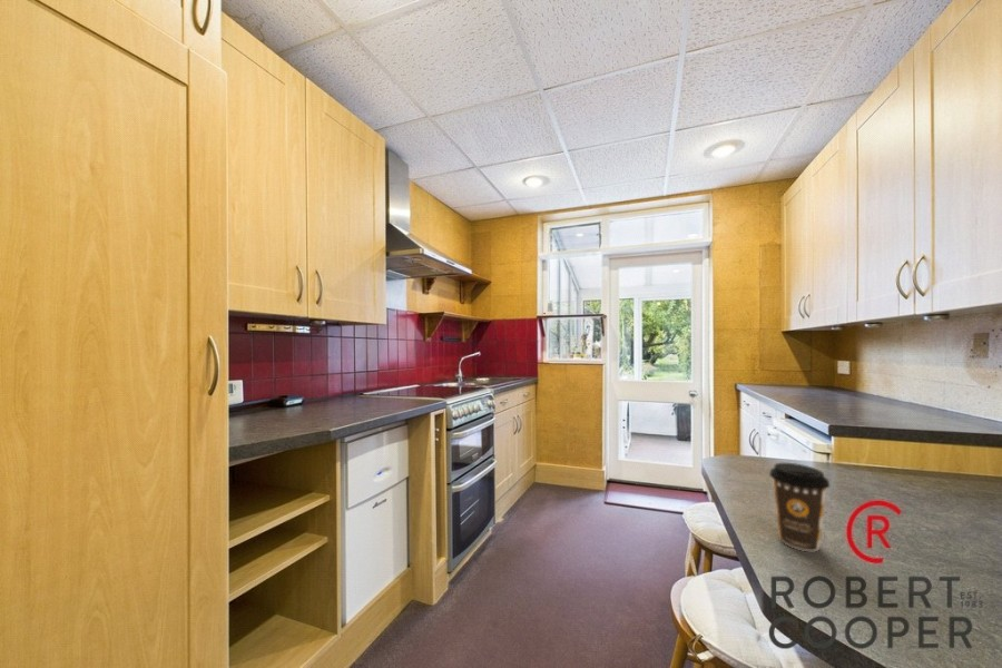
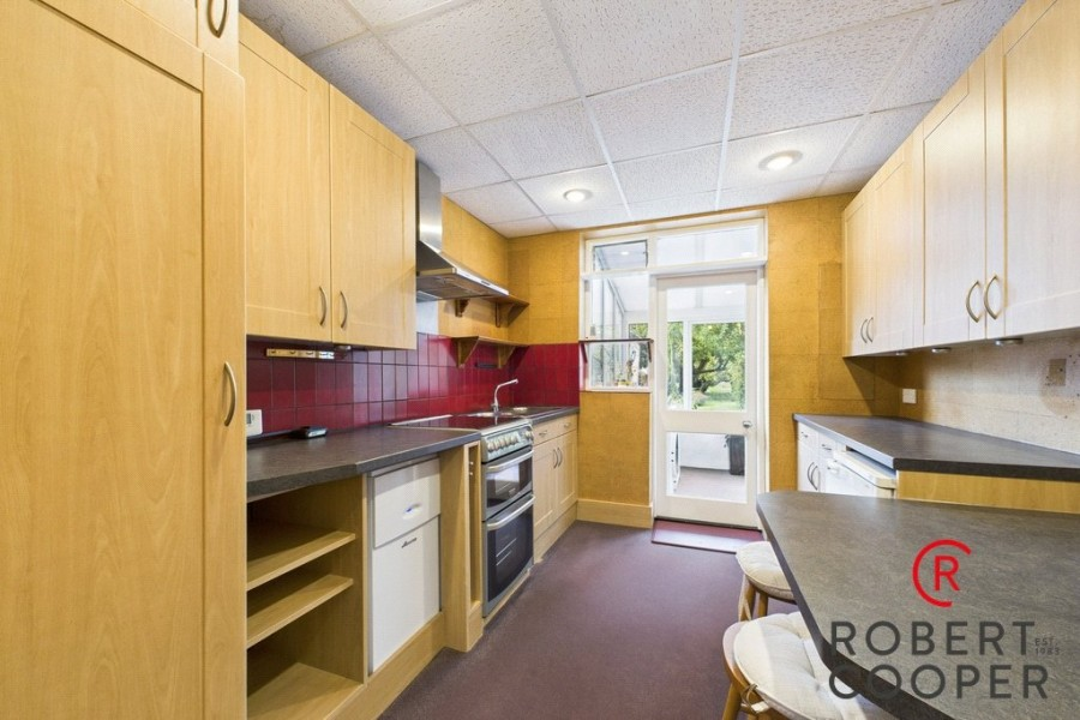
- coffee cup (798, 505)
